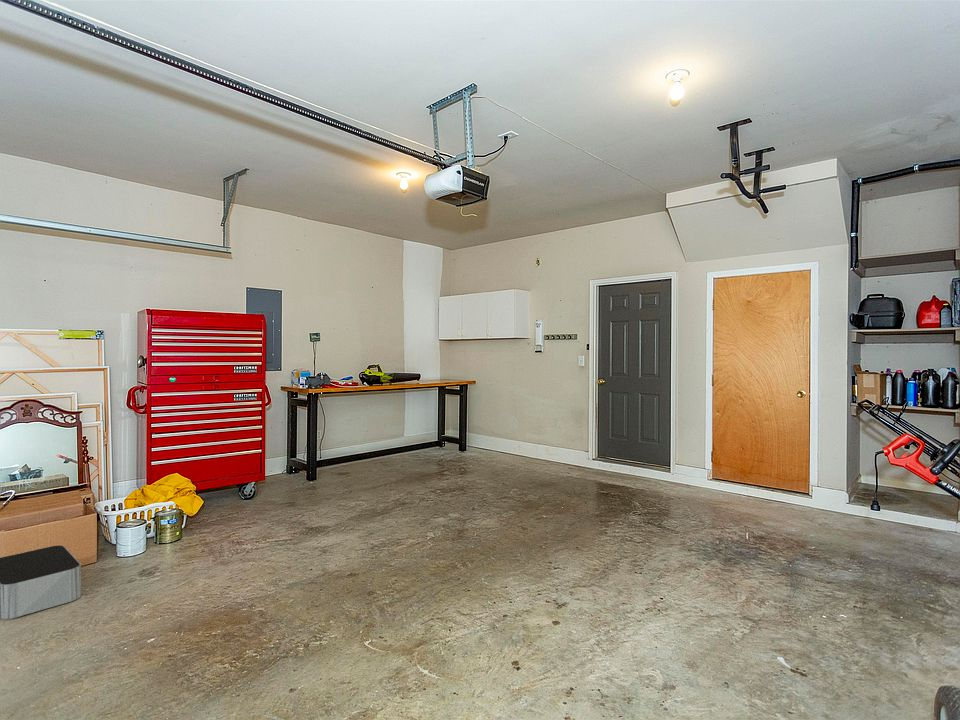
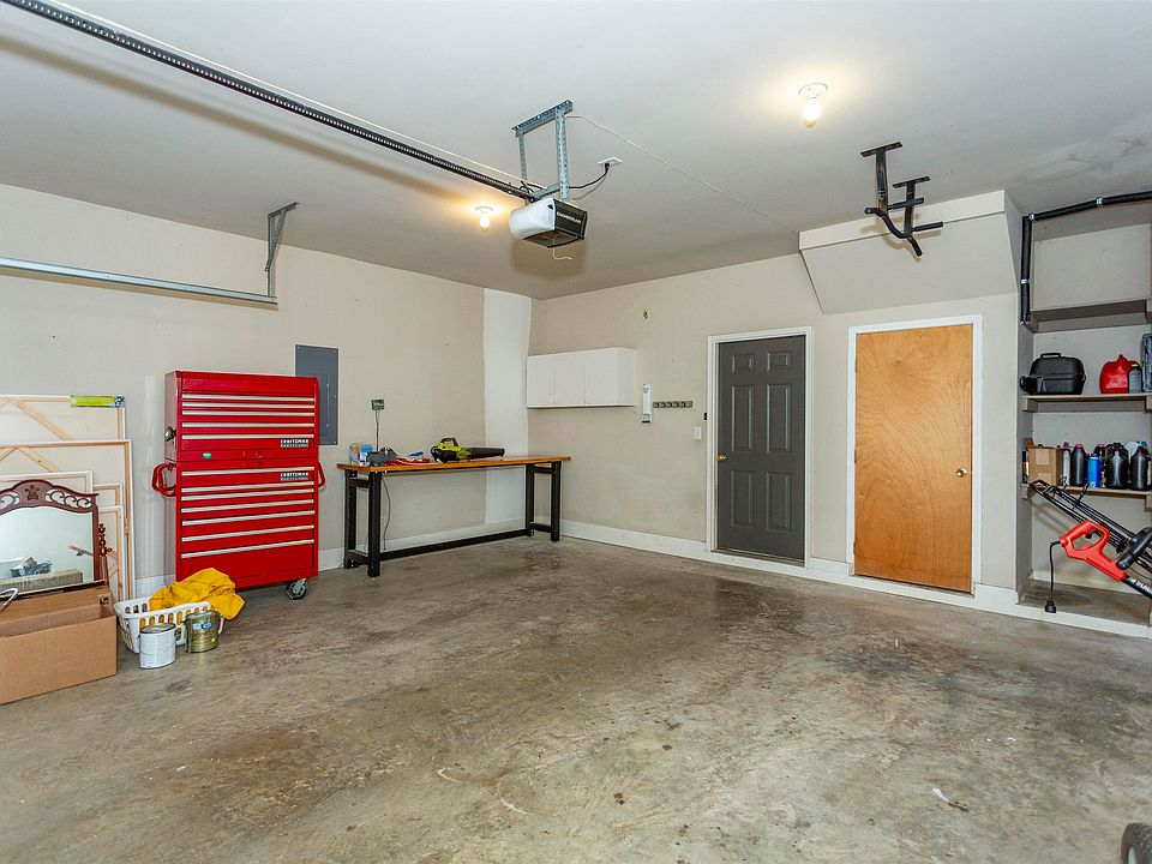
- storage bin (34, 578)
